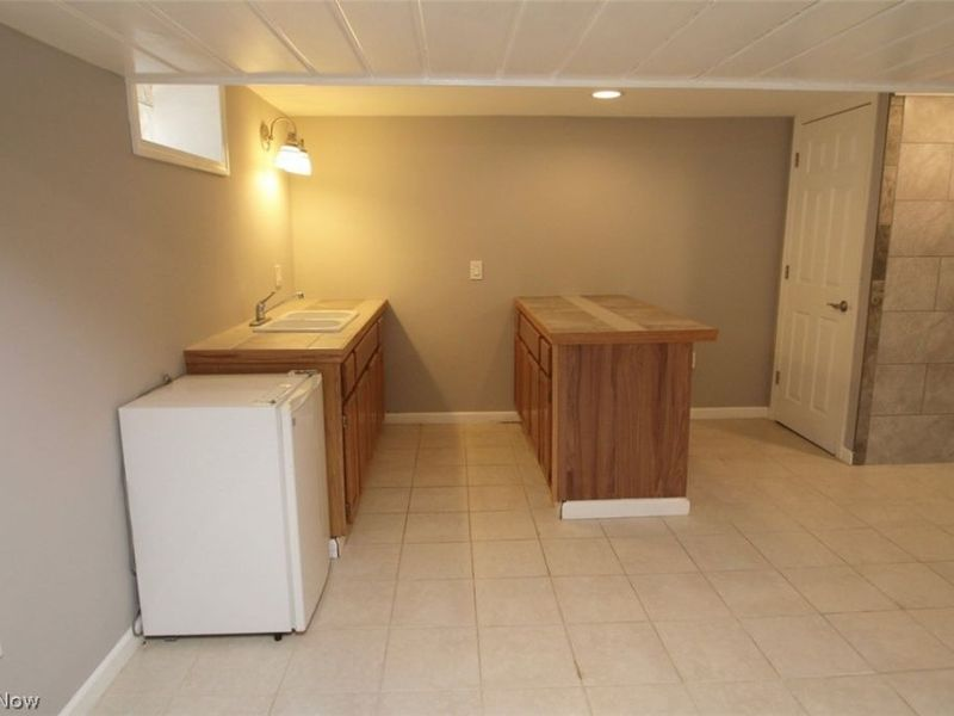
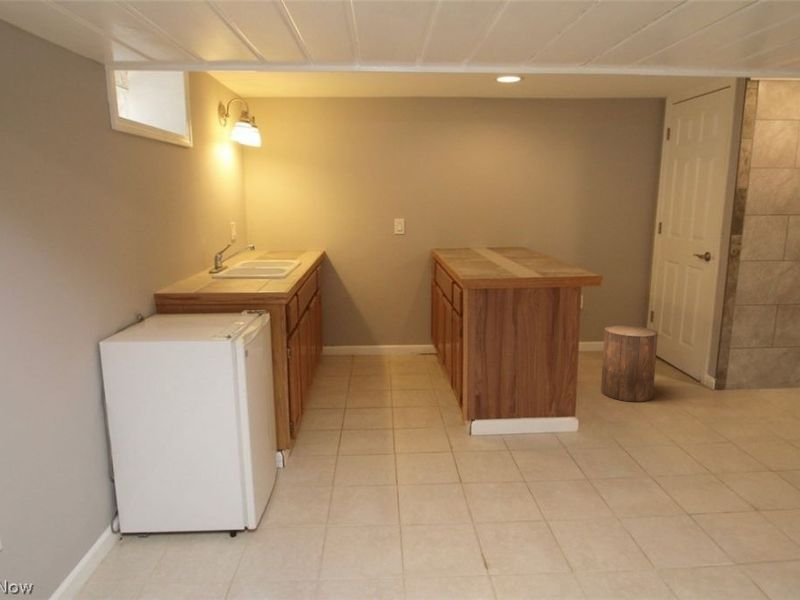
+ stool (628, 362)
